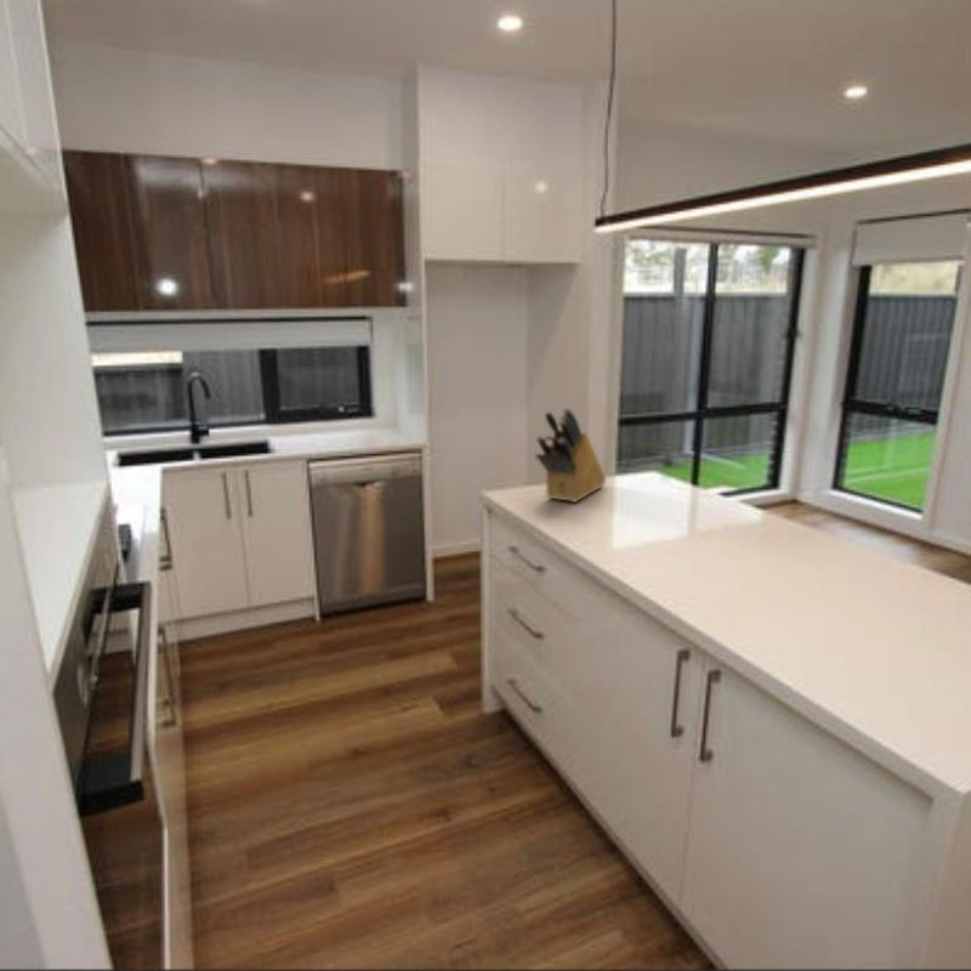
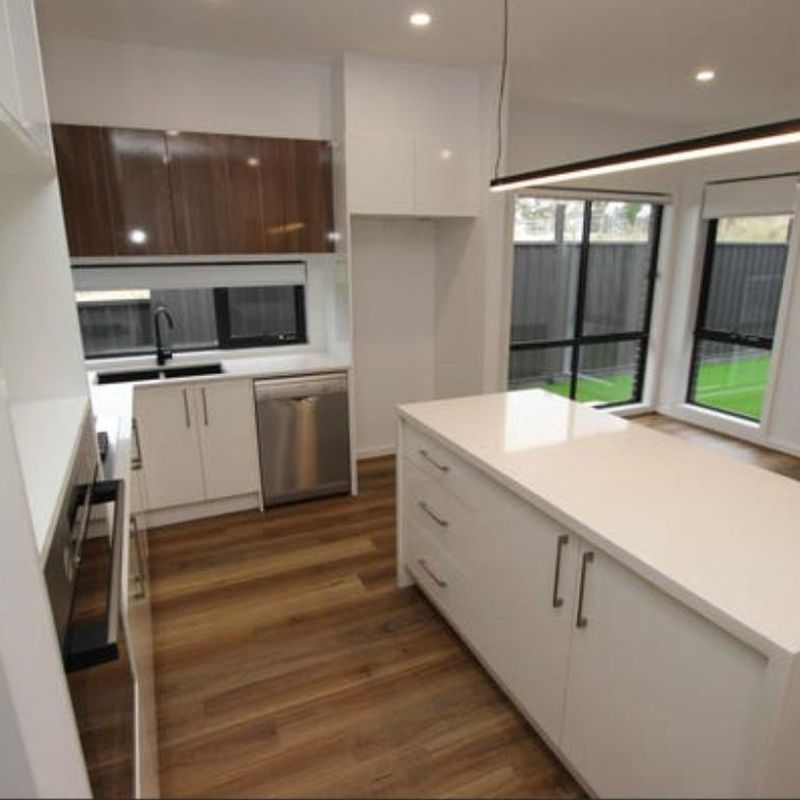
- knife block (572, 450)
